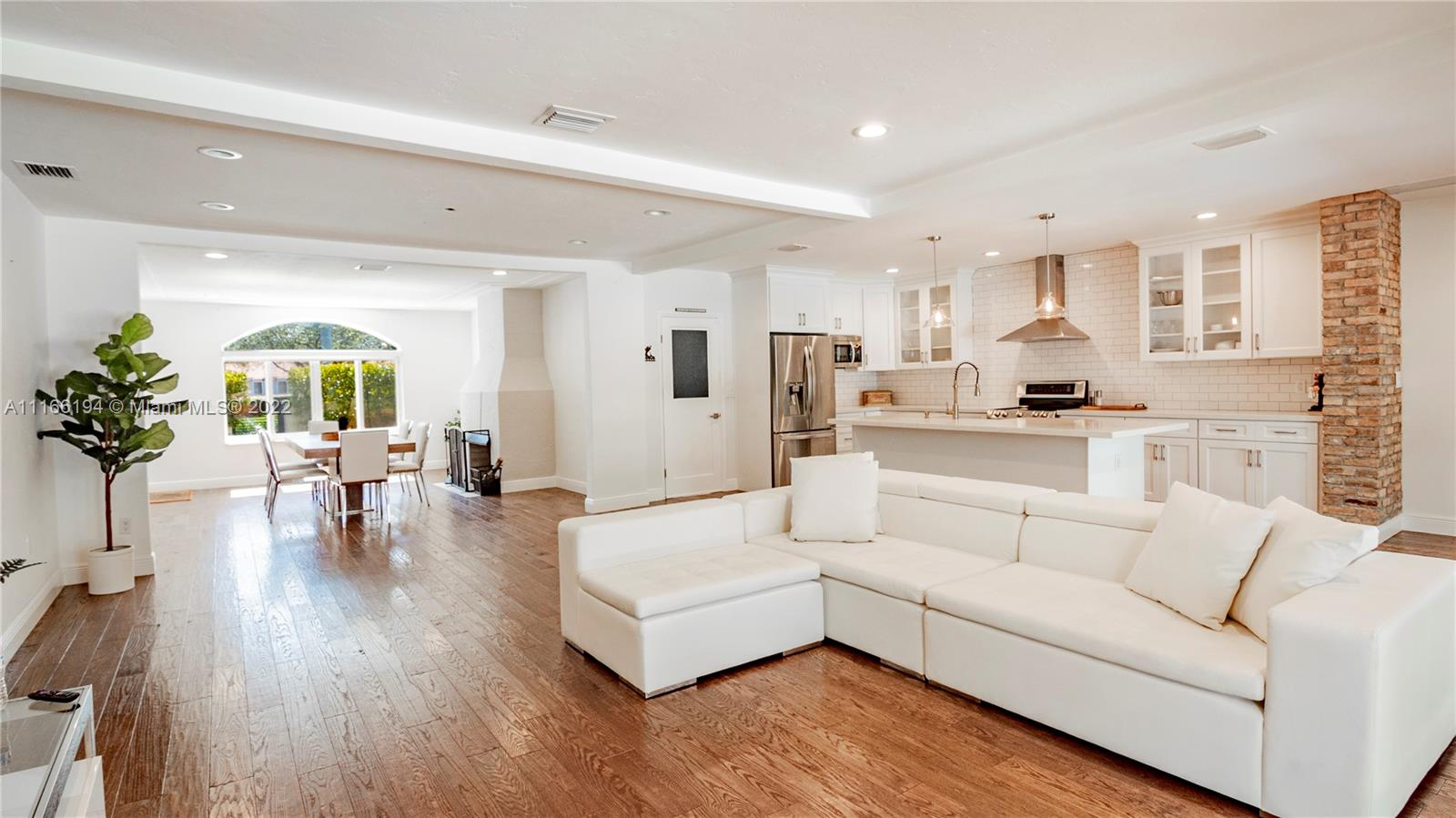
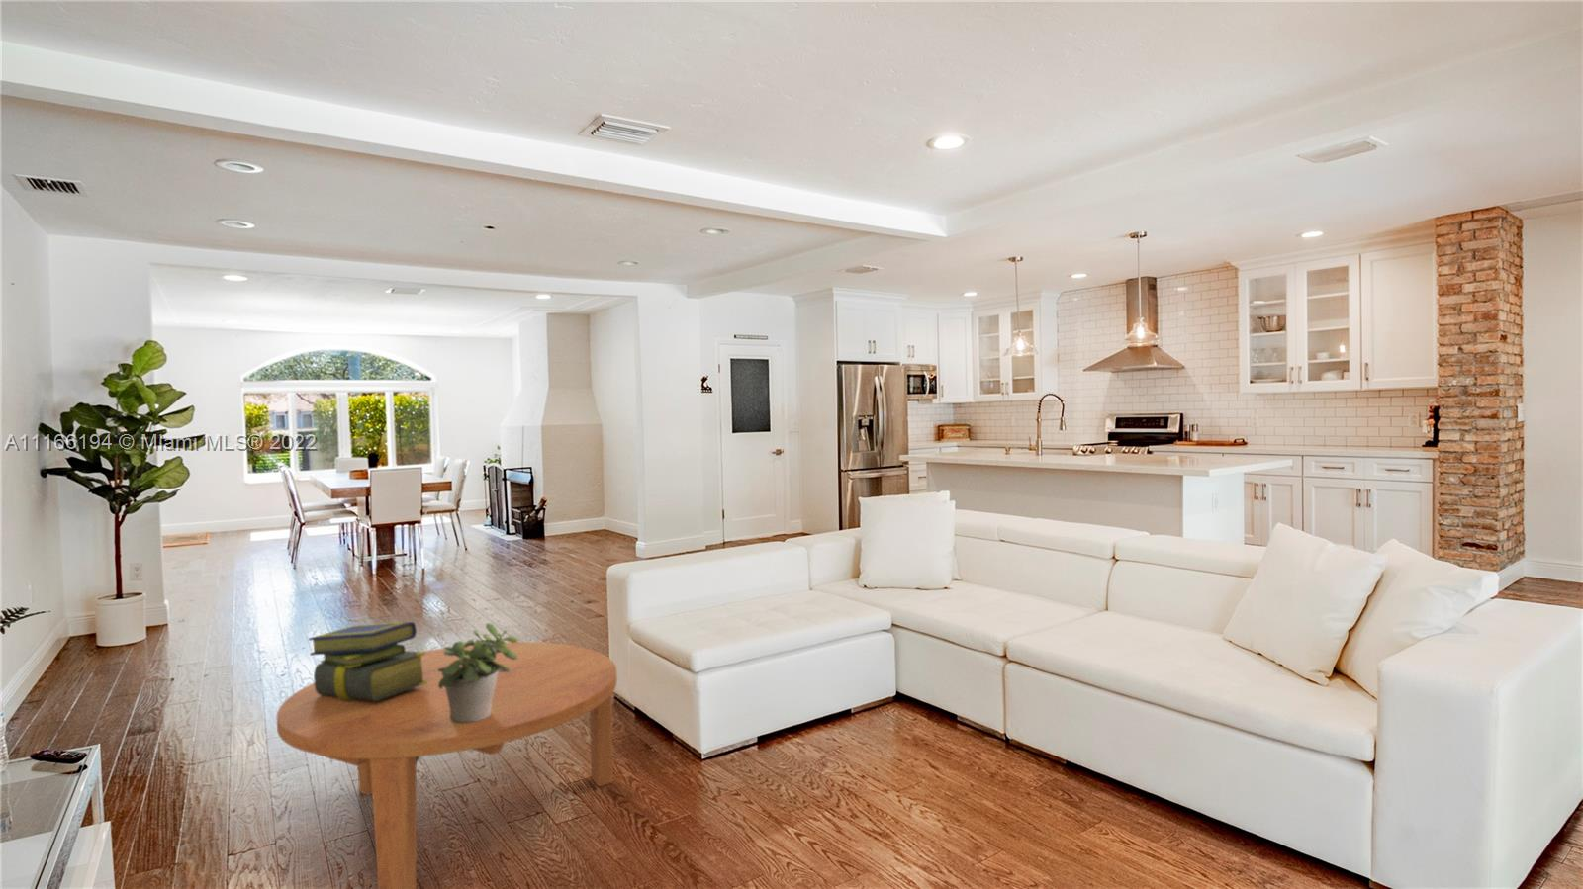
+ stack of books (365, 658)
+ coffee table (461, 750)
+ potted plant (479, 673)
